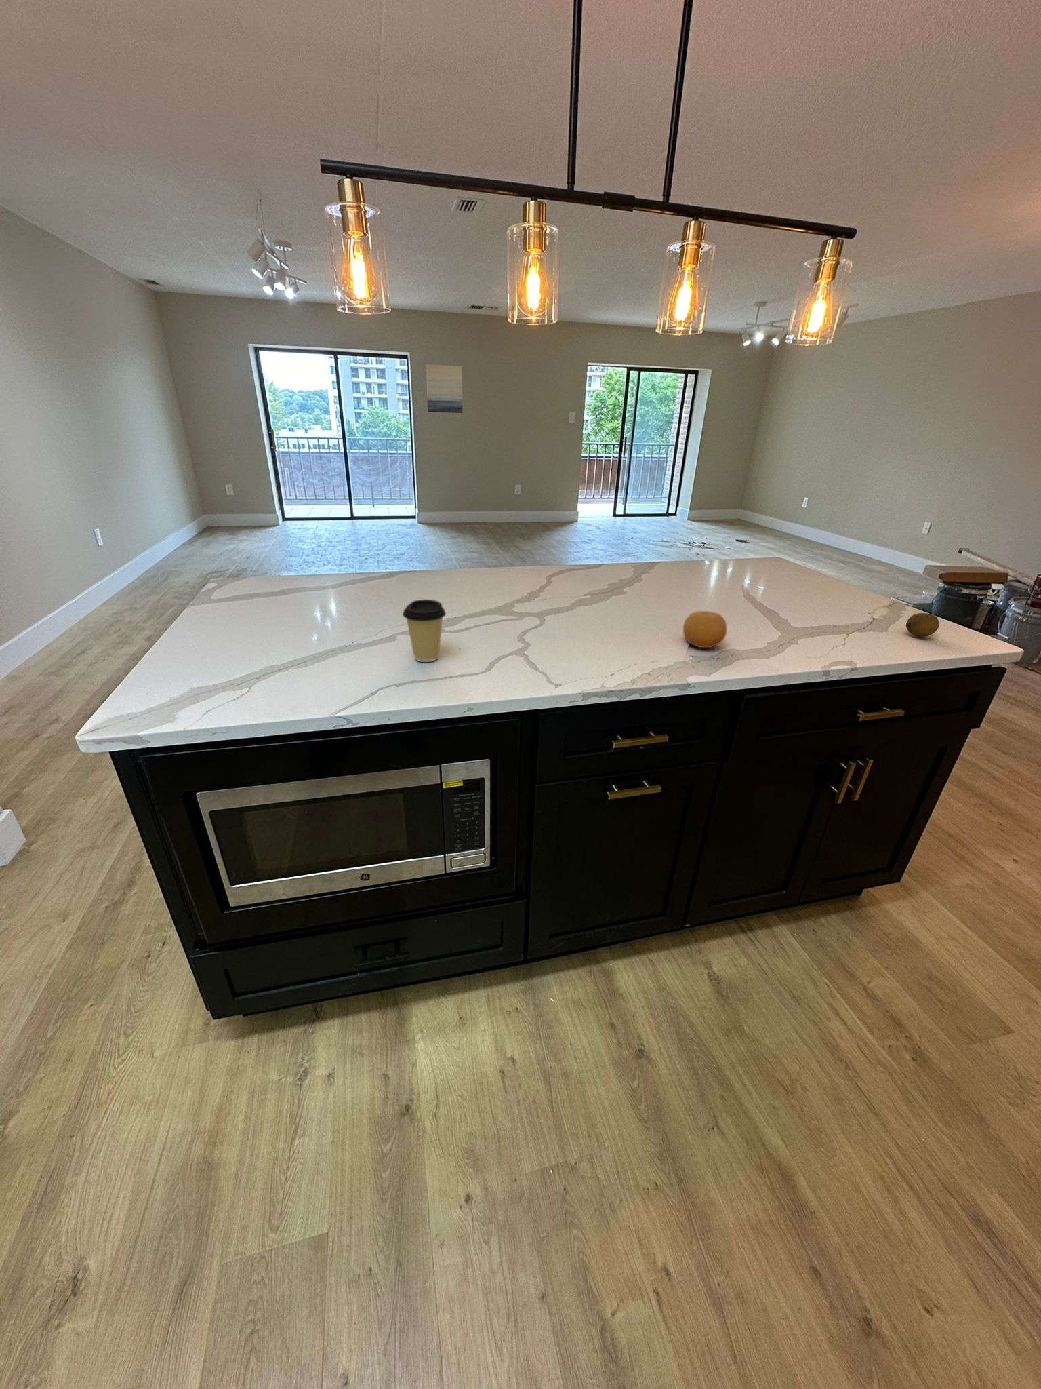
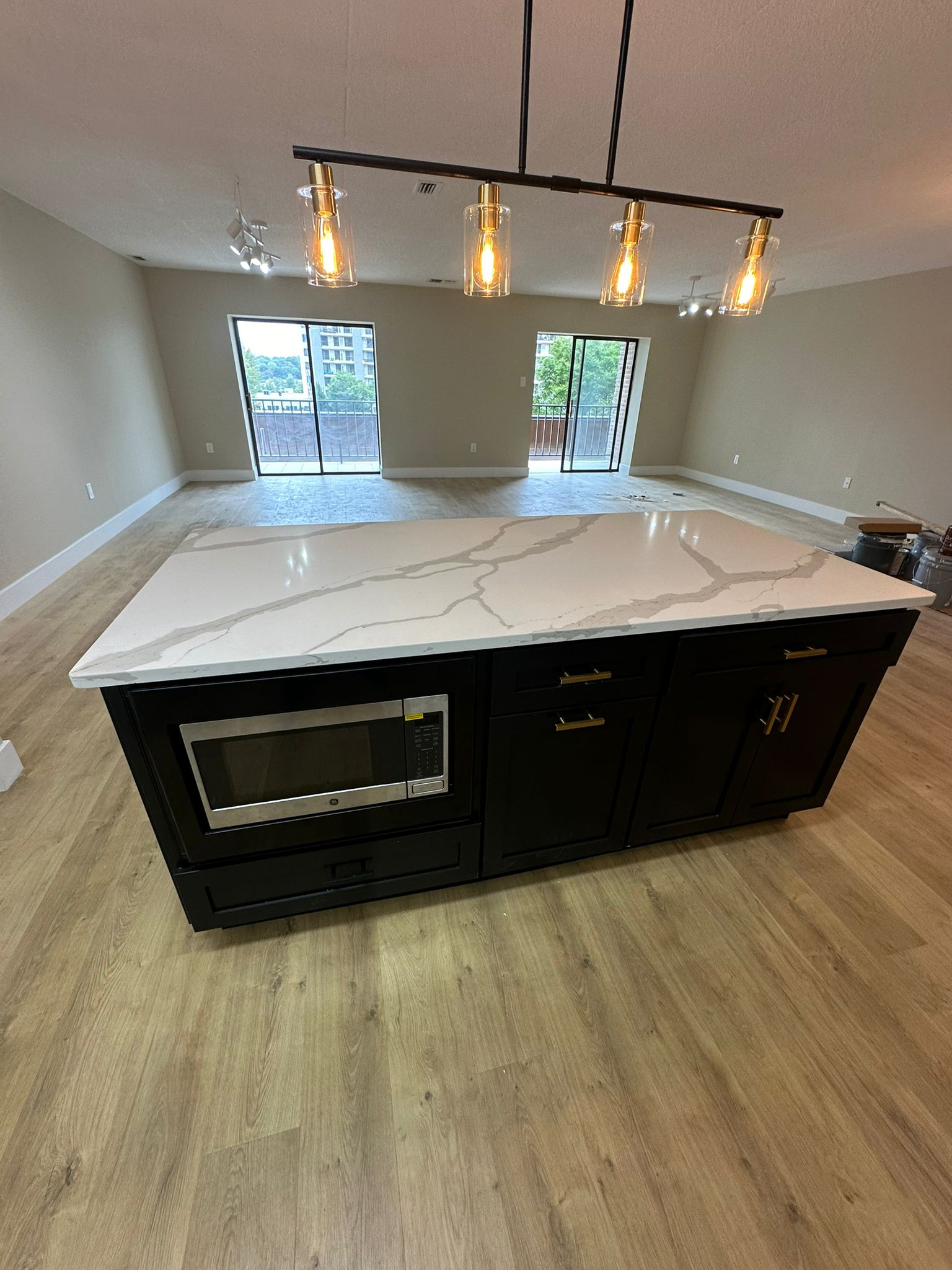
- coffee cup (425, 631)
- fruit (705, 629)
- wall art (445, 388)
- fruit (923, 625)
